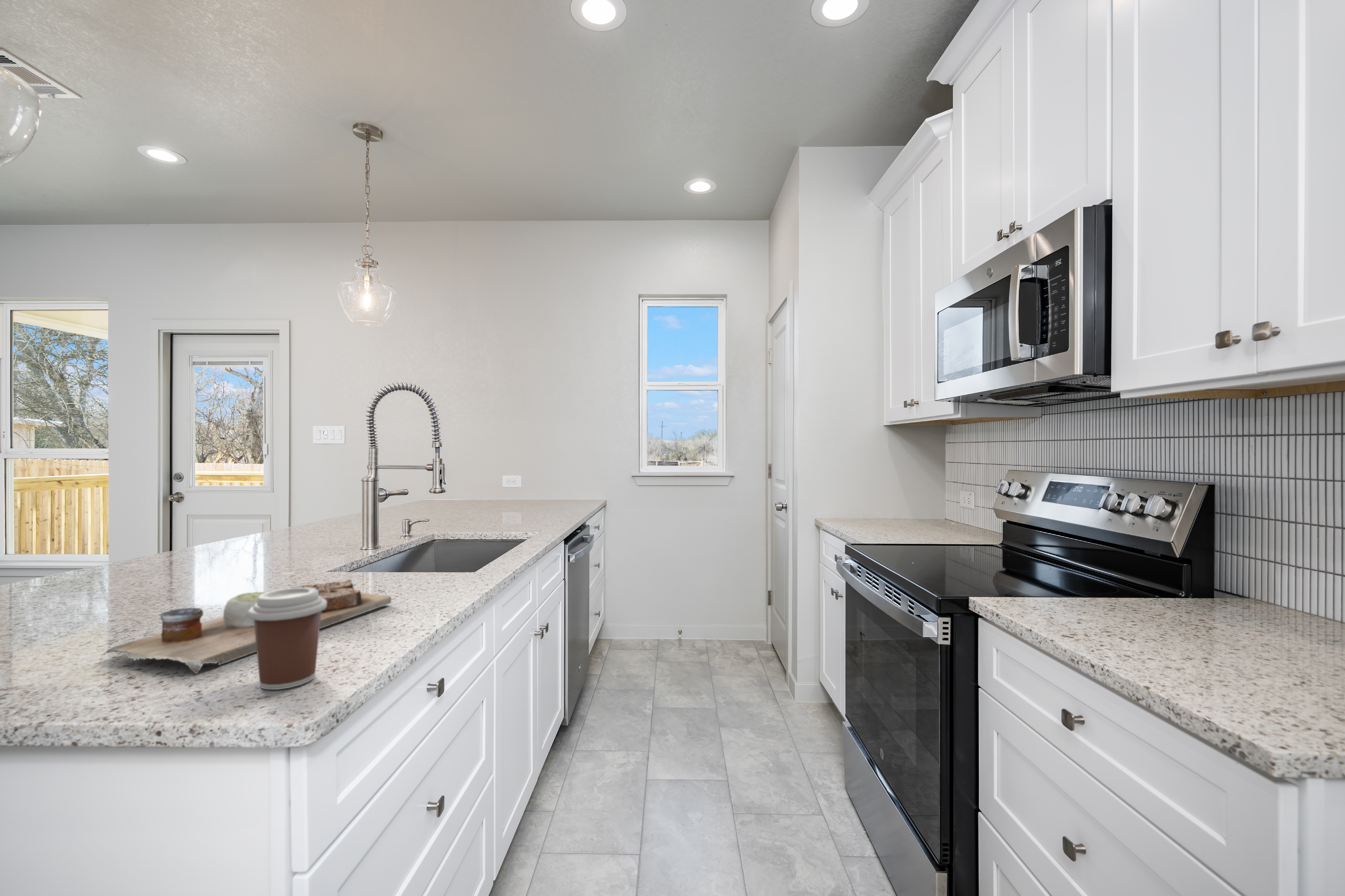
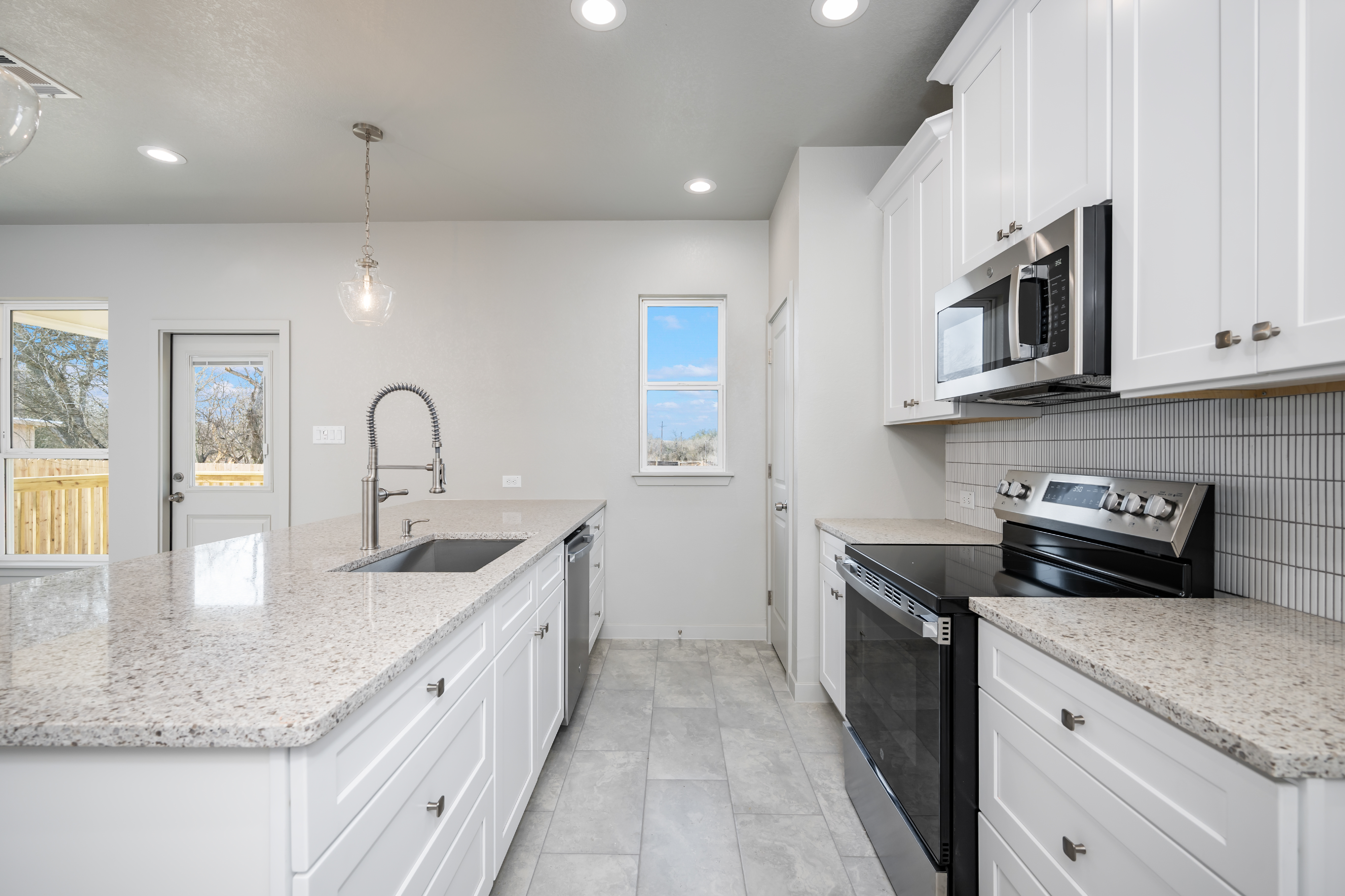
- cutting board (257, 603)
- coffee cup (288, 636)
